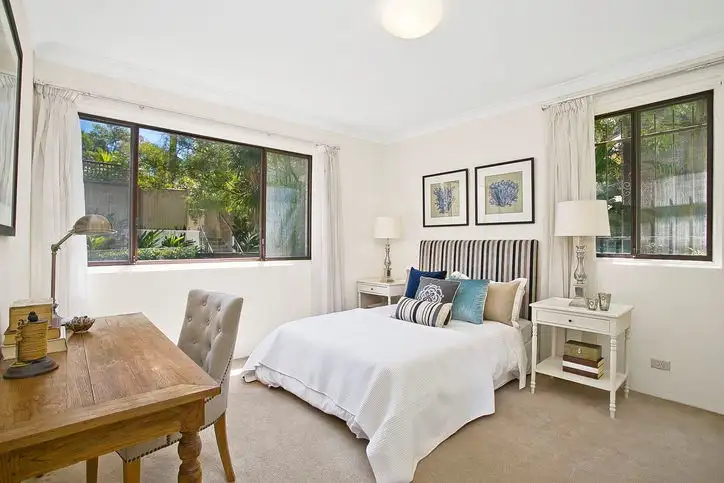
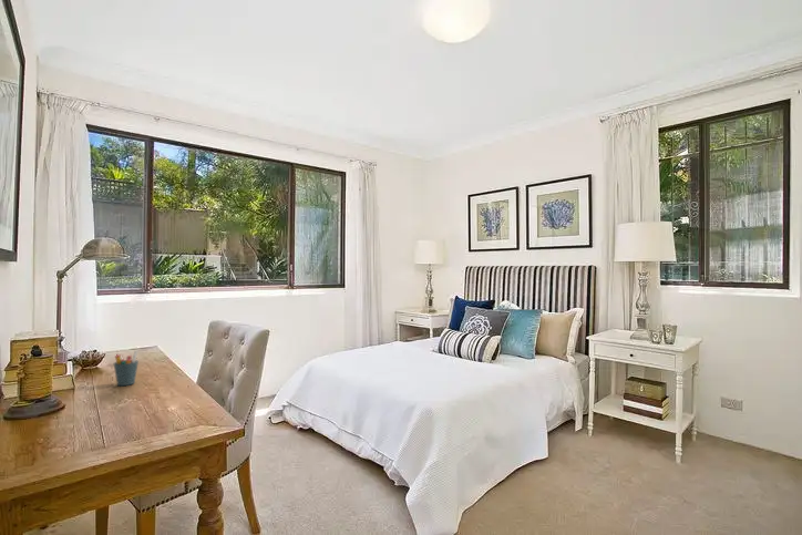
+ pen holder (125, 367)
